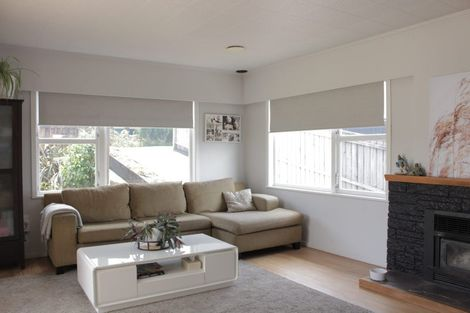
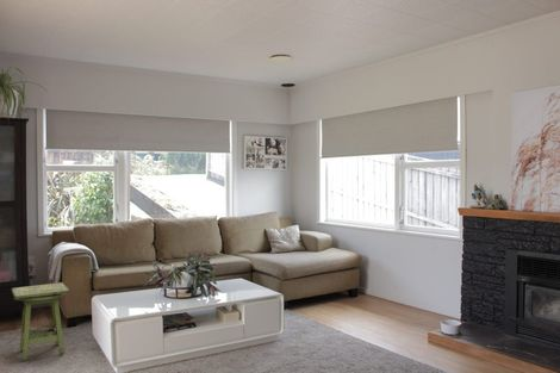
+ side table (41, 328)
